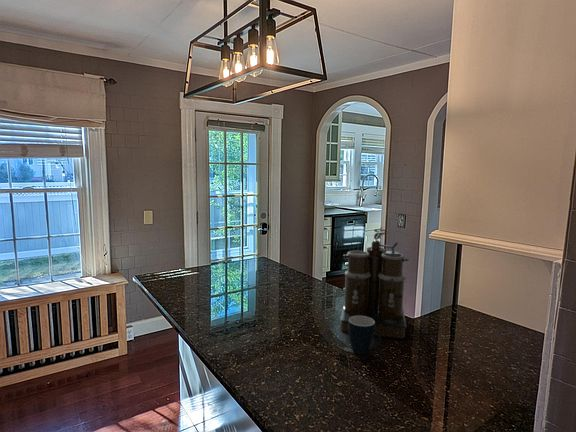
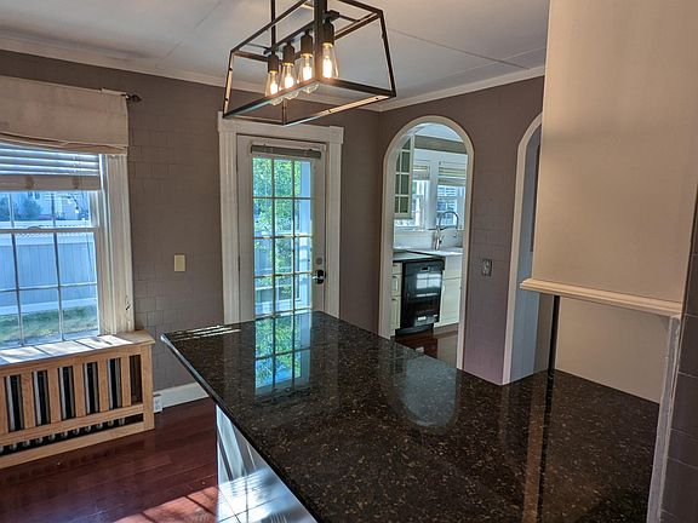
- coffee maker (374, 277)
- mug (365, 337)
